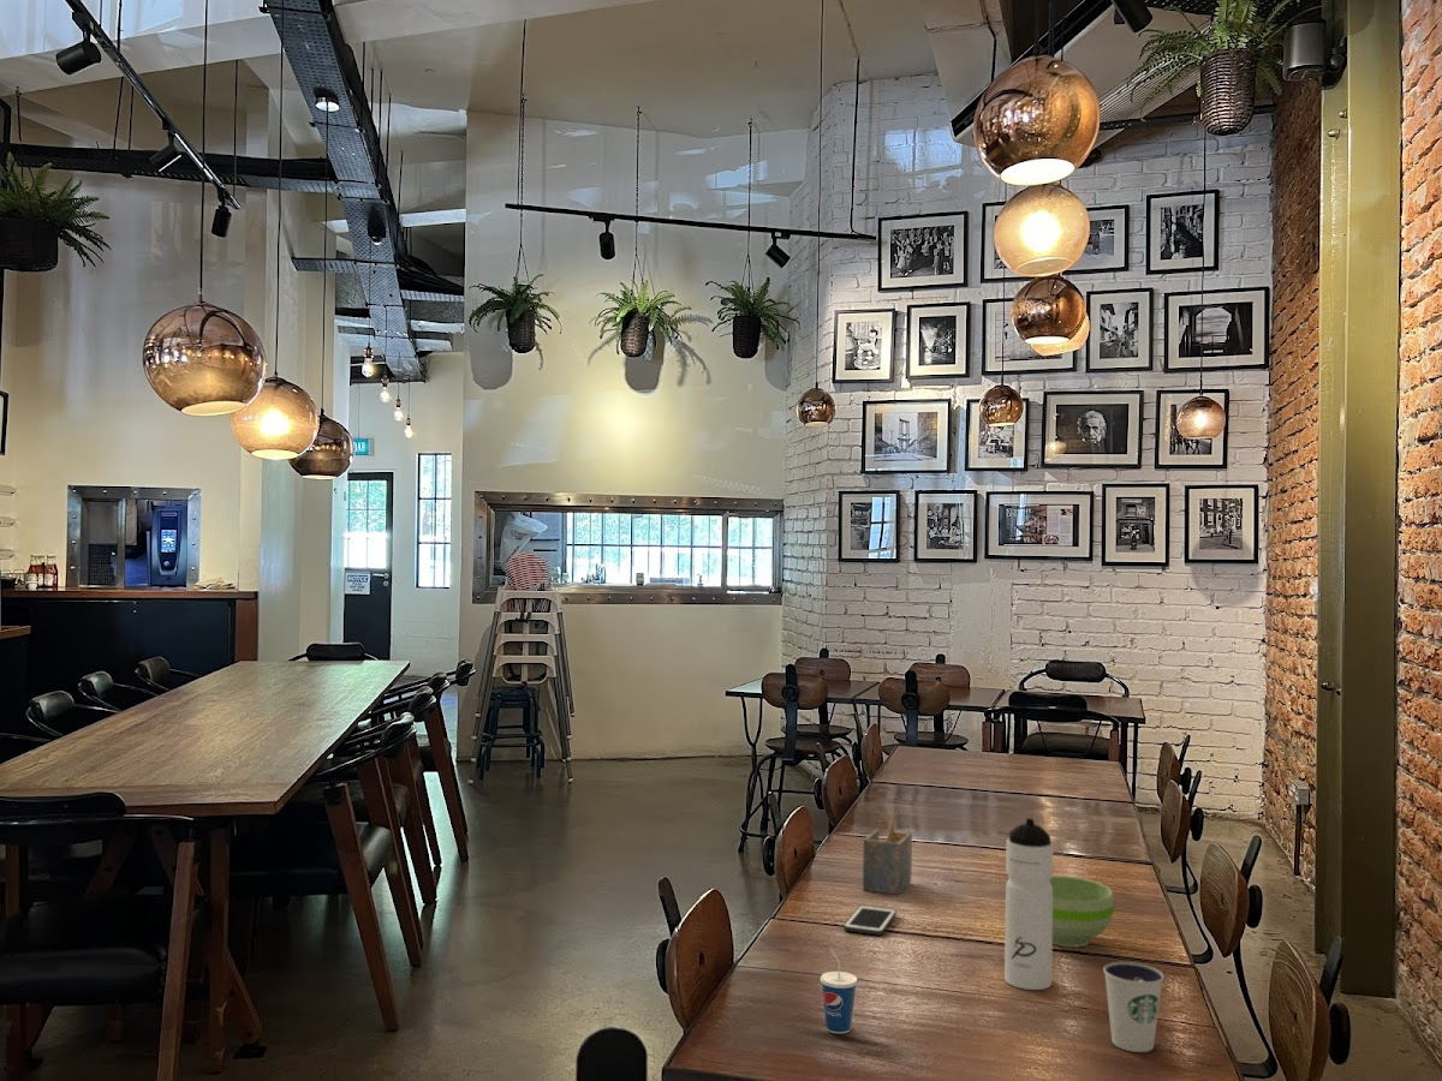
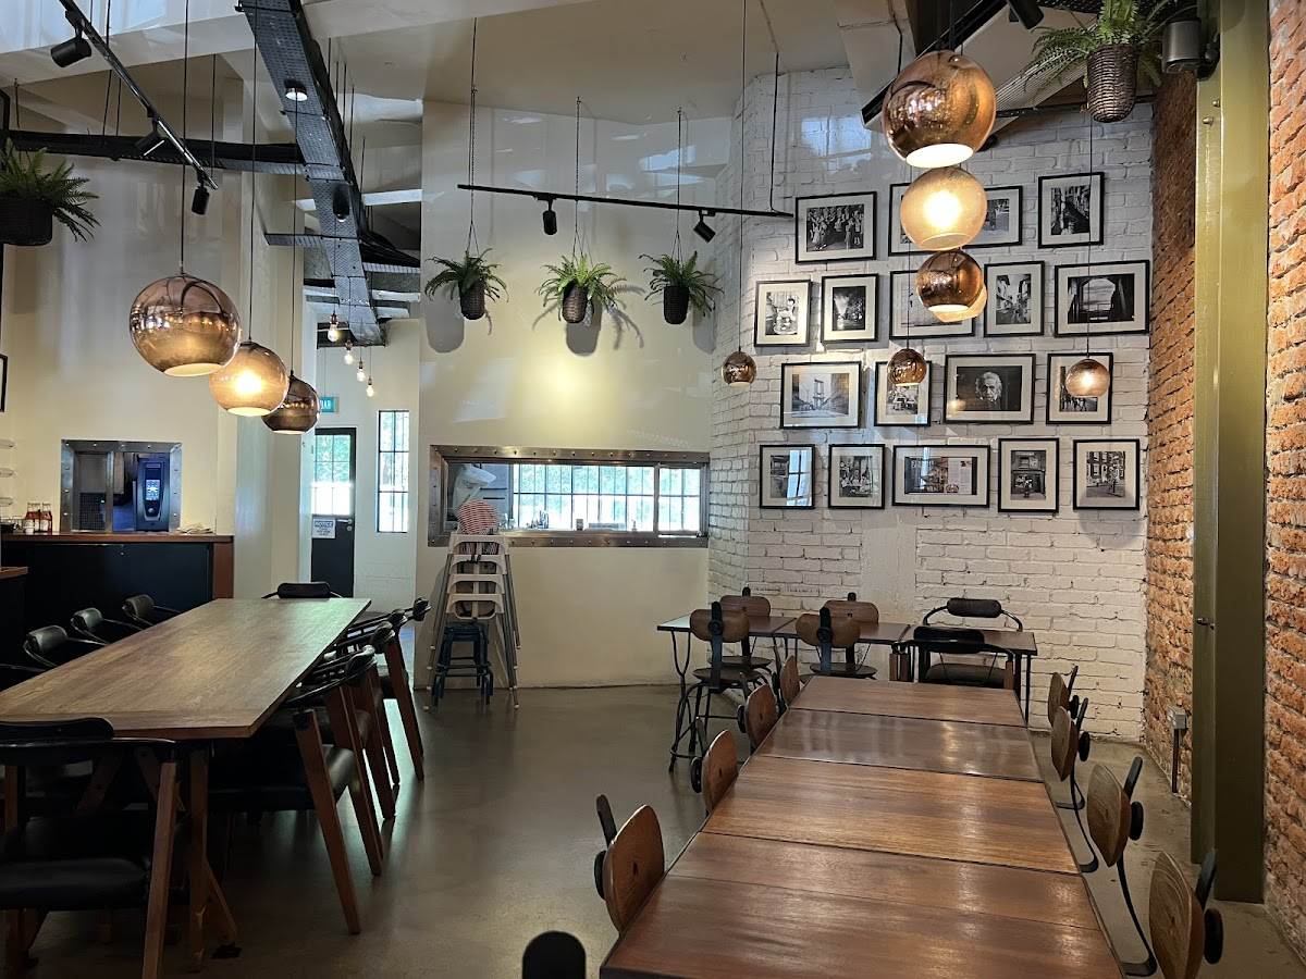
- bowl (1066, 913)
- cup (838, 989)
- cell phone (870, 919)
- water bottle (1029, 900)
- dixie cup (1132, 1008)
- napkin holder (887, 852)
